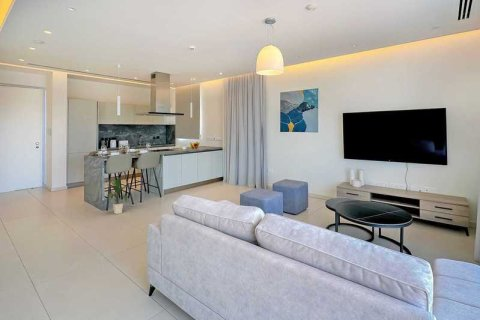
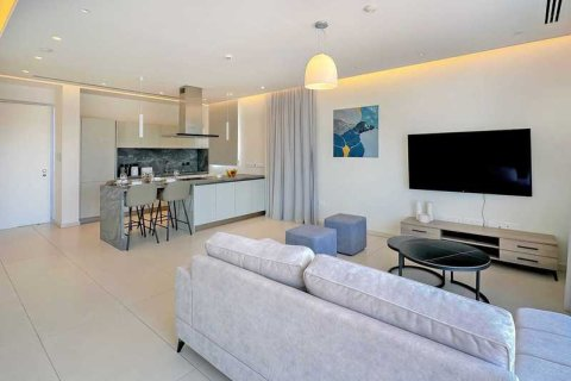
- indoor plant (116, 195)
